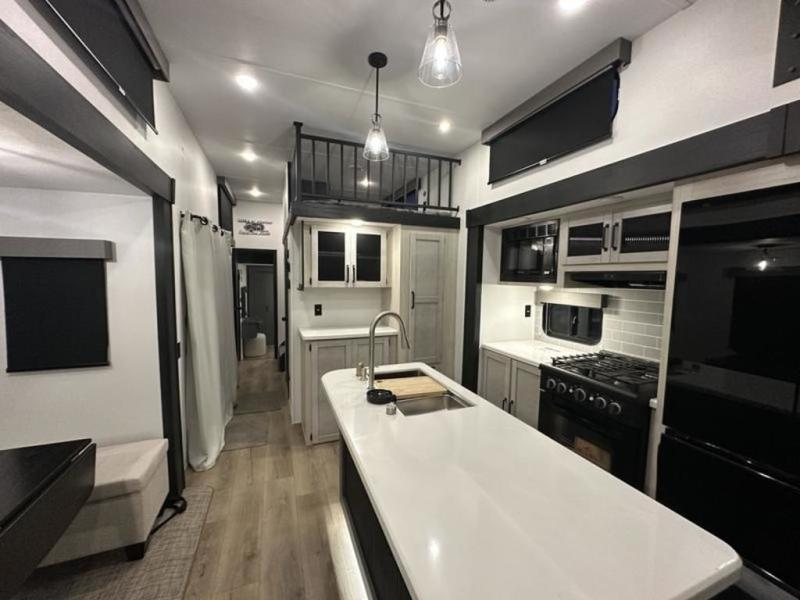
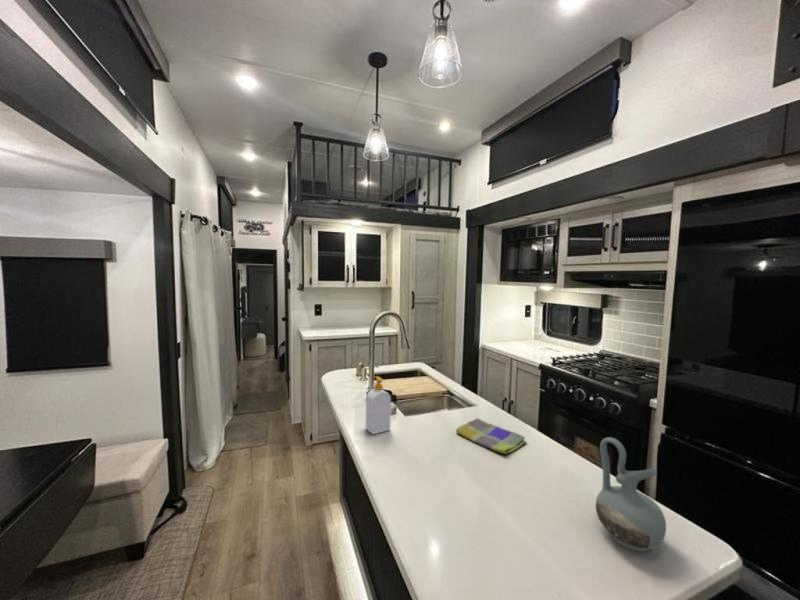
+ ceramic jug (630, 492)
+ dish towel (489, 434)
+ soap bottle (377, 403)
